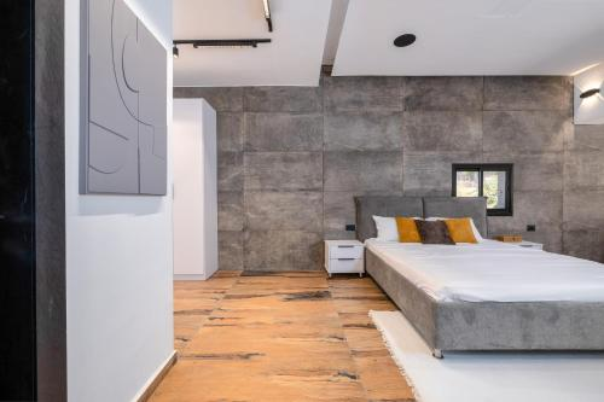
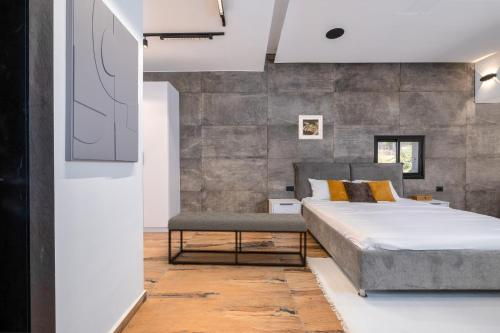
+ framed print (310, 127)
+ bench (239, 236)
